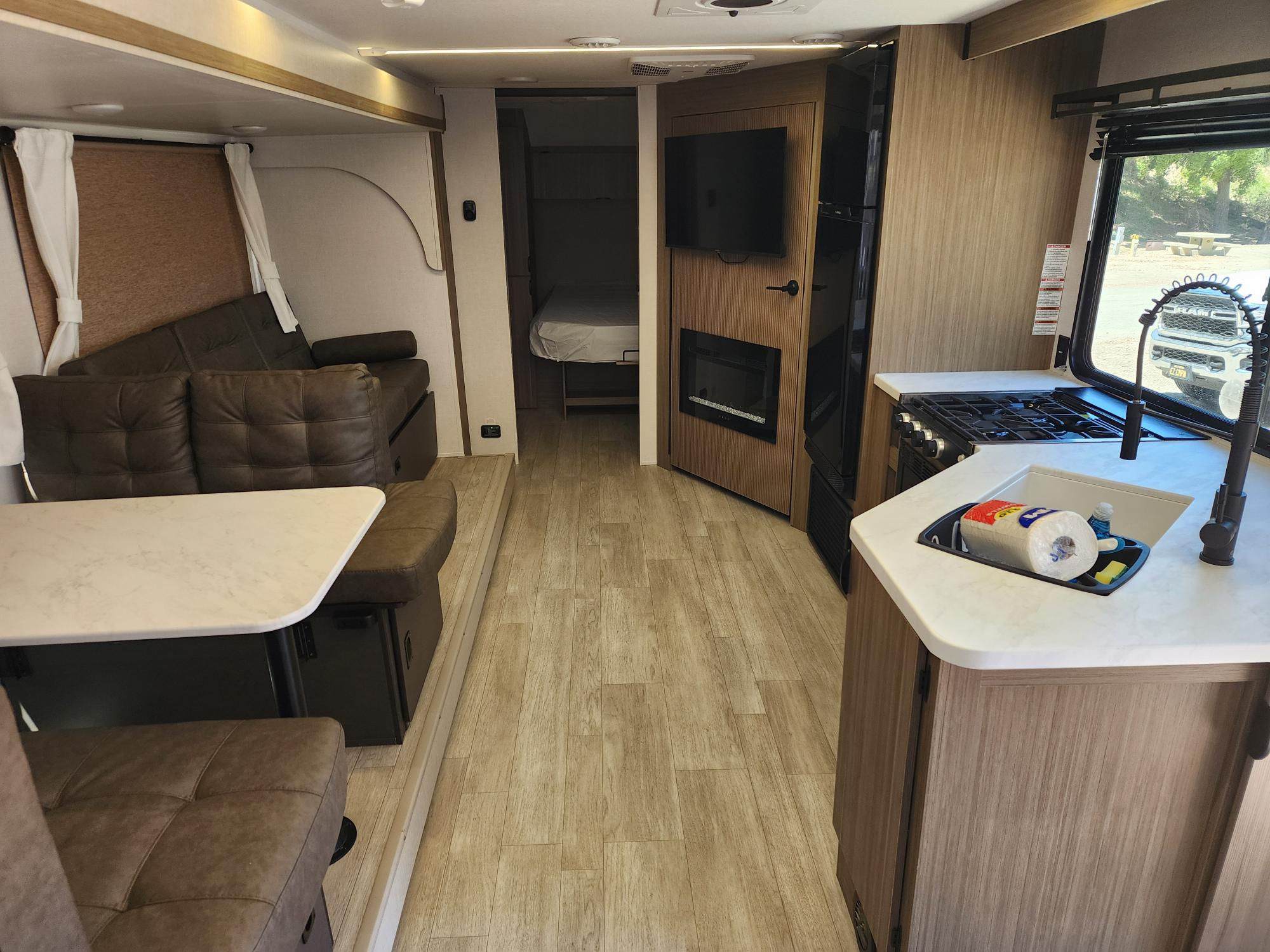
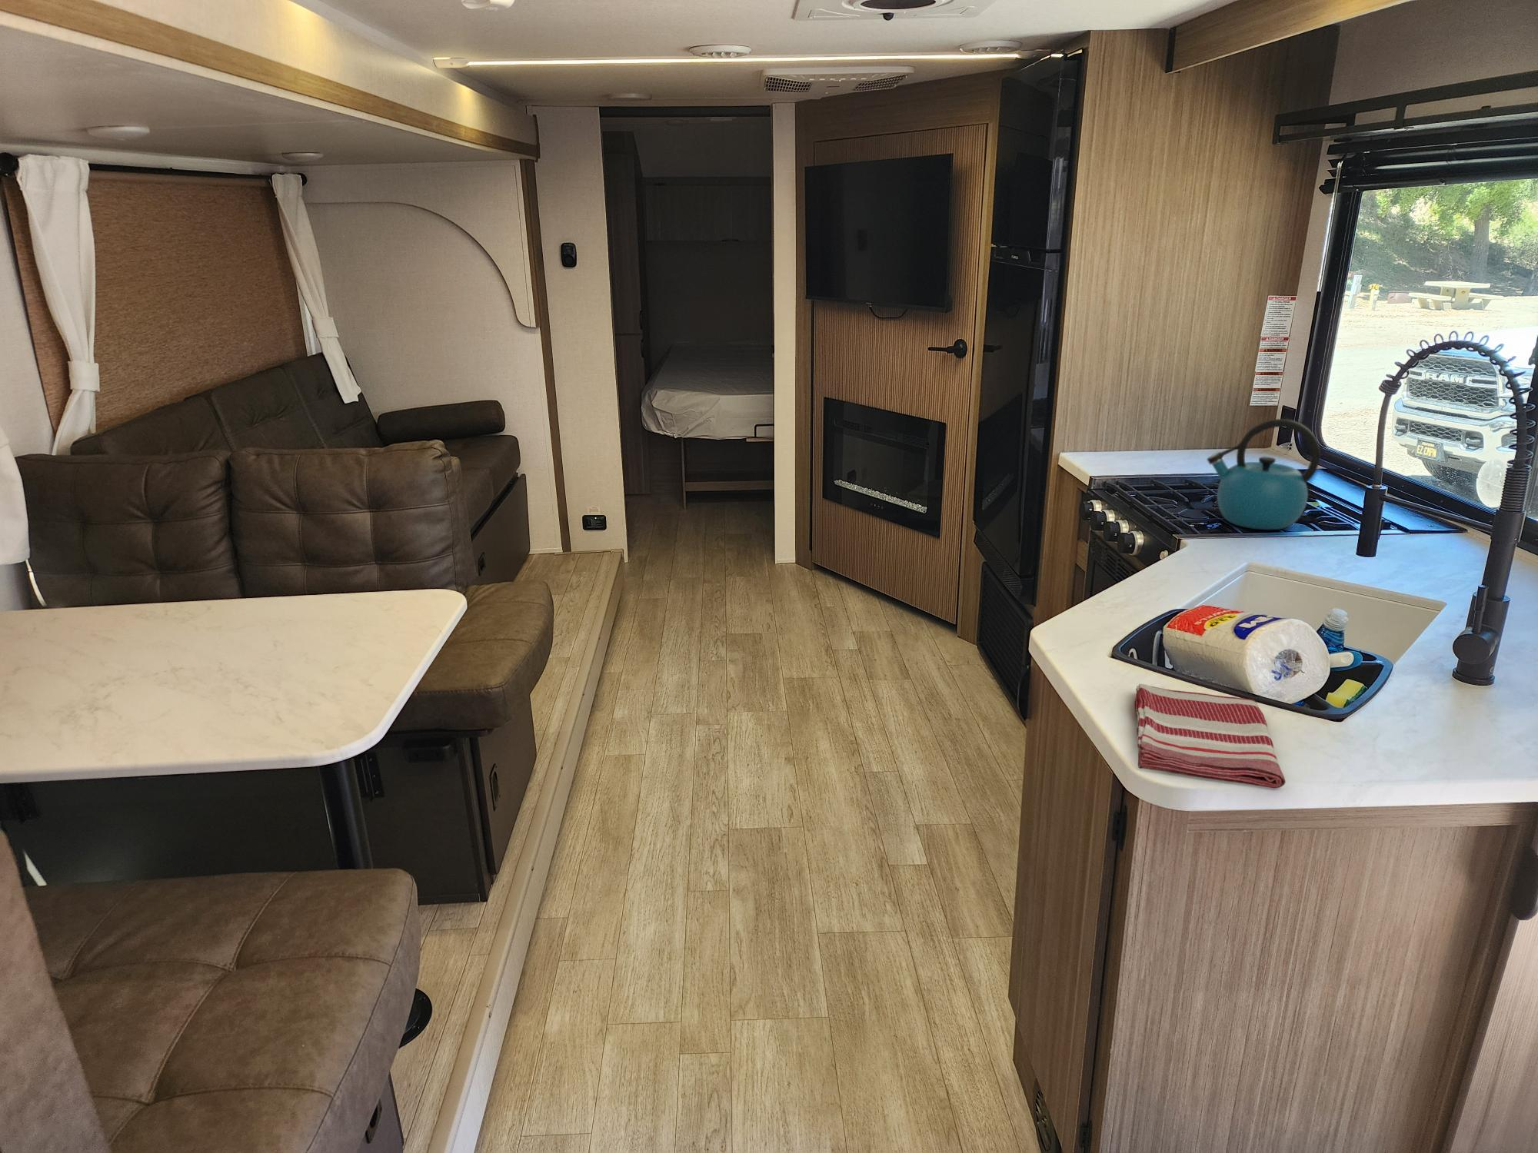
+ dish towel (1203, 729)
+ kettle (1259, 471)
